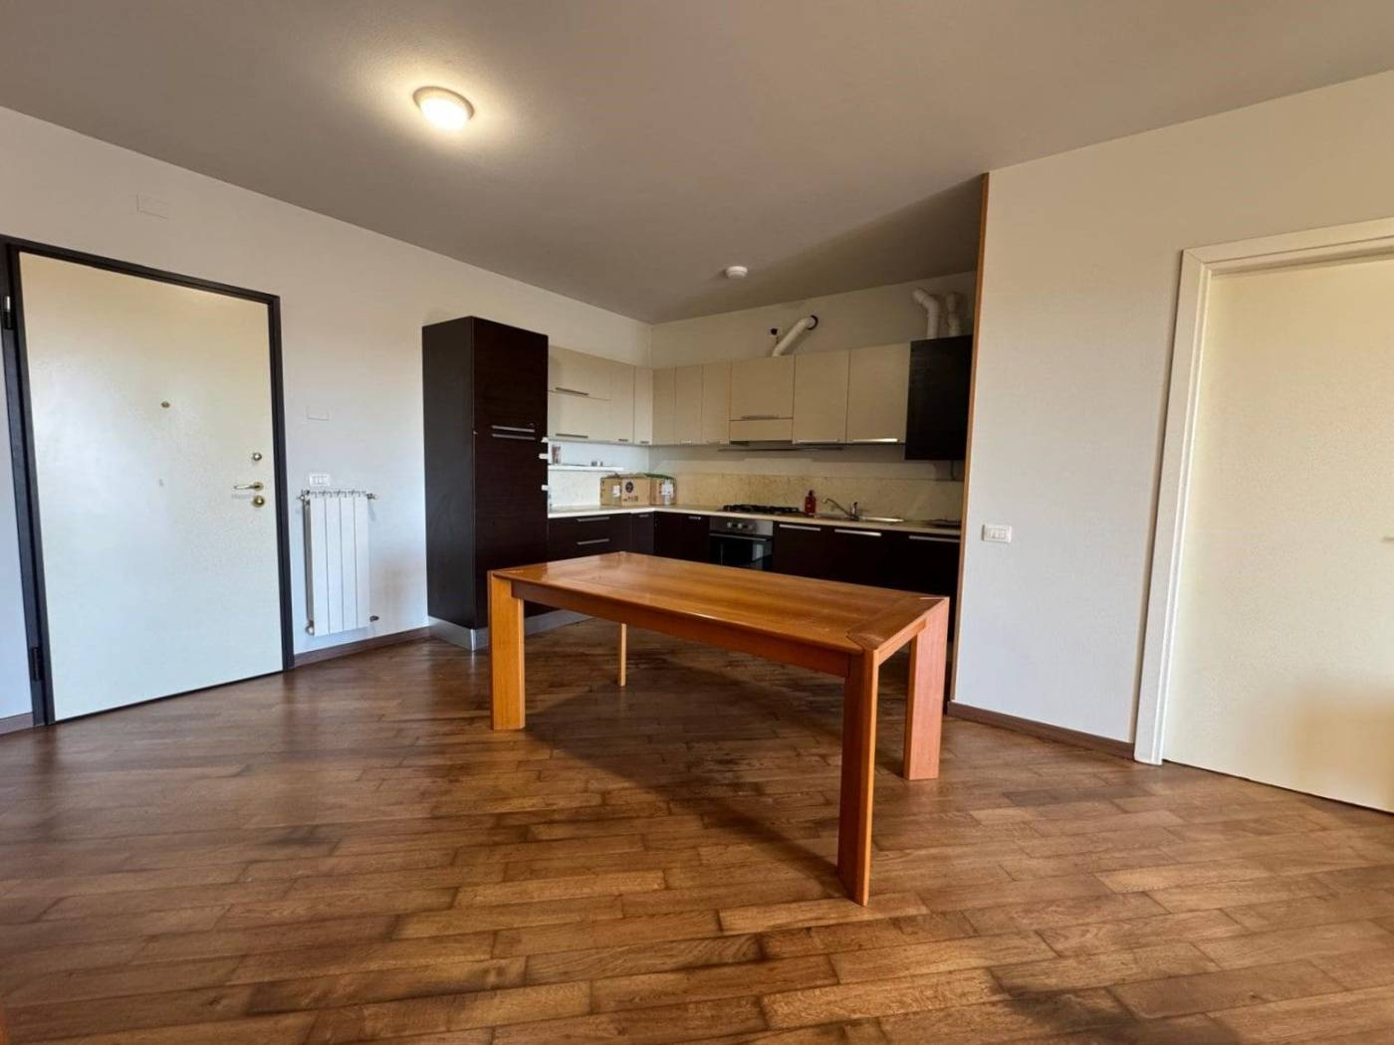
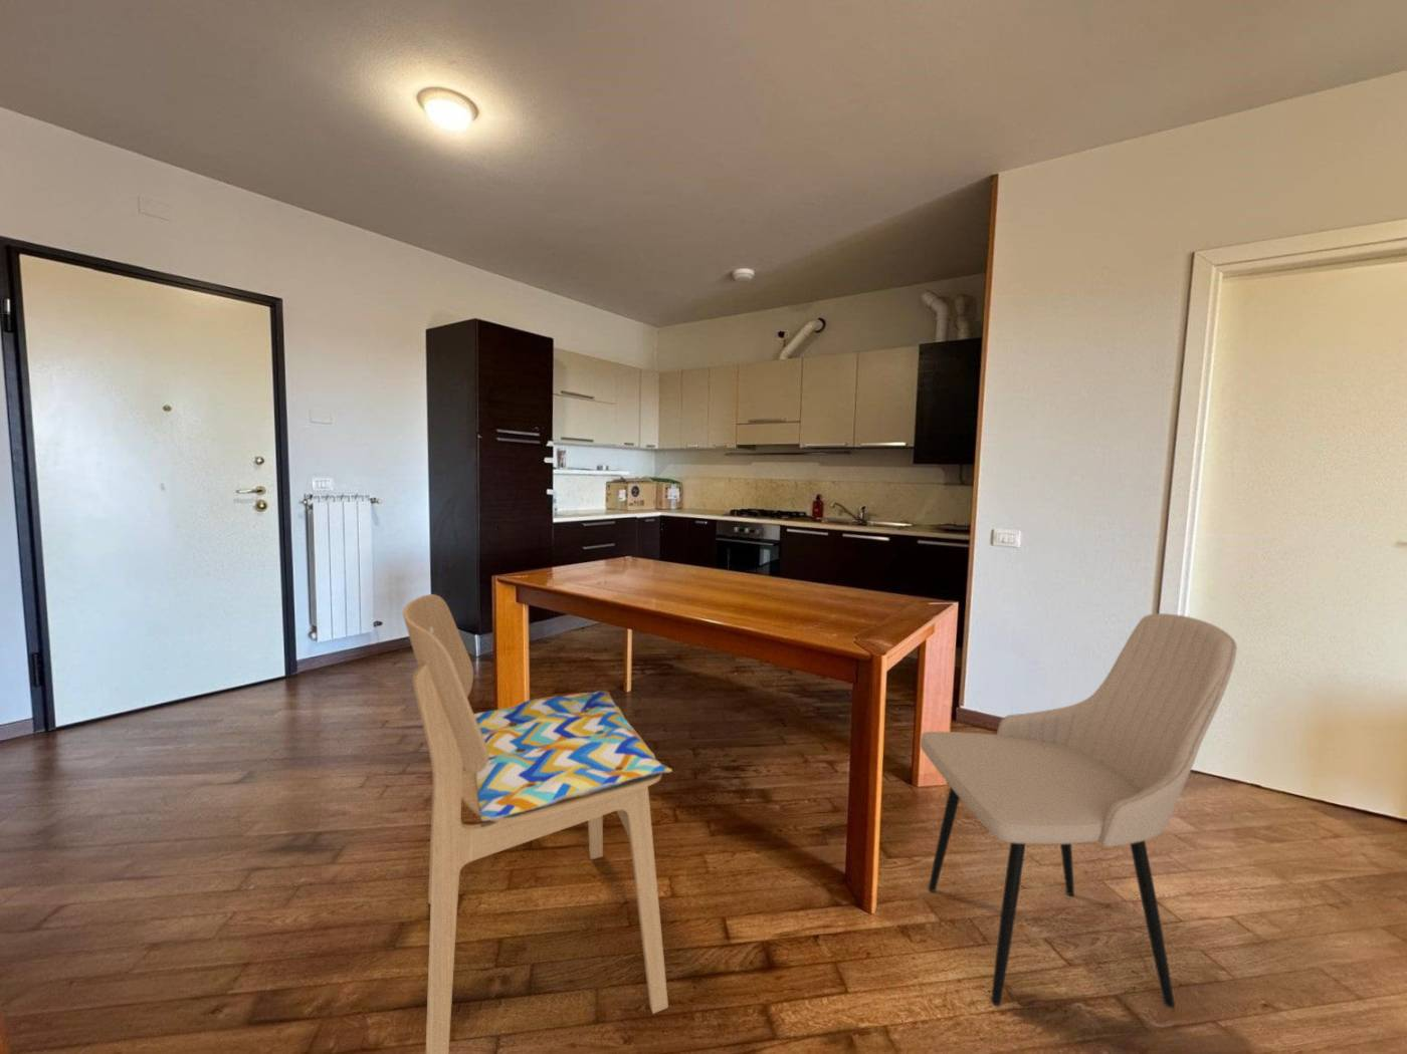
+ dining chair (534, 779)
+ dining chair (1066, 782)
